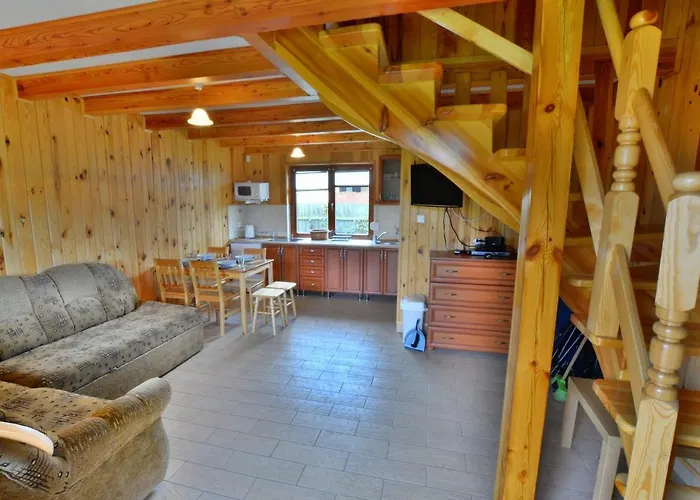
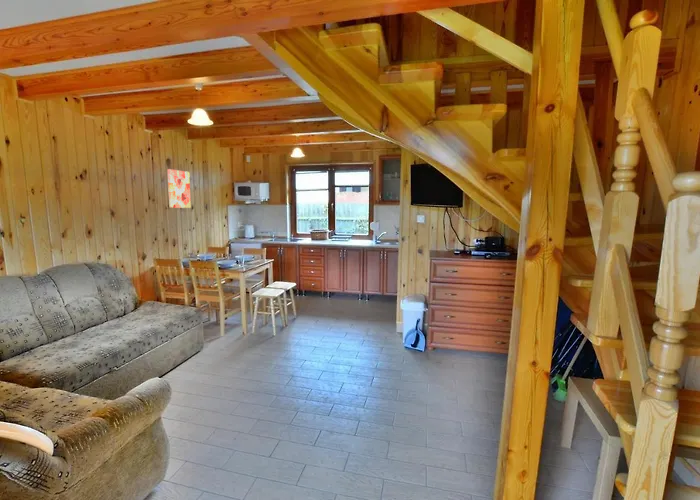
+ wall art (179, 189)
